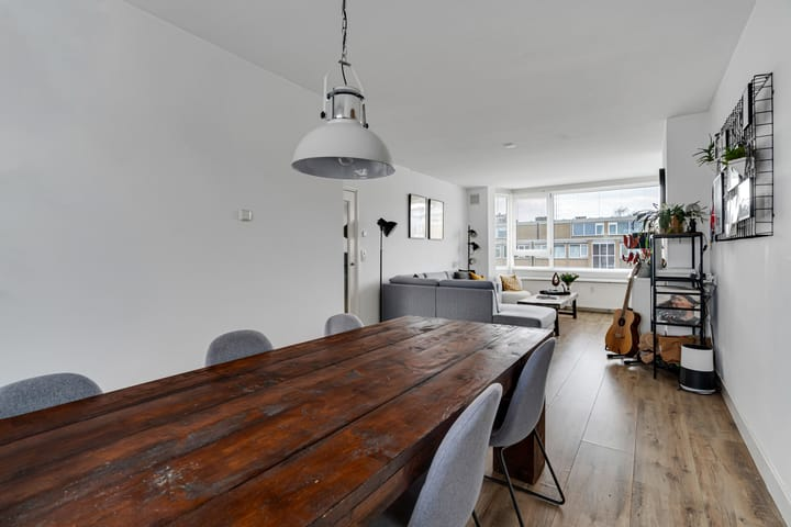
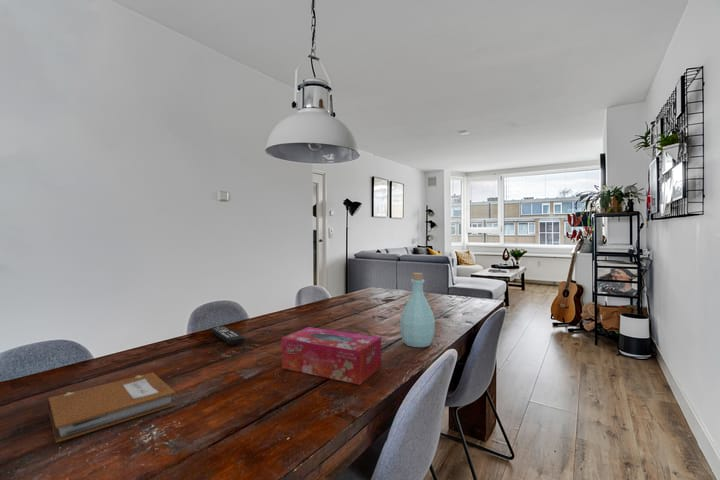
+ tissue box (331, 352)
+ bottle (417, 308)
+ remote control (226, 334)
+ notebook (115, 399)
